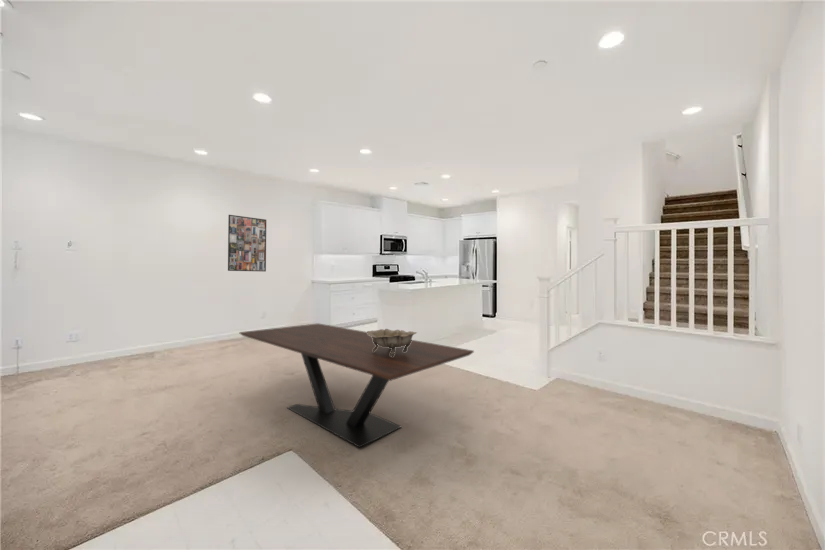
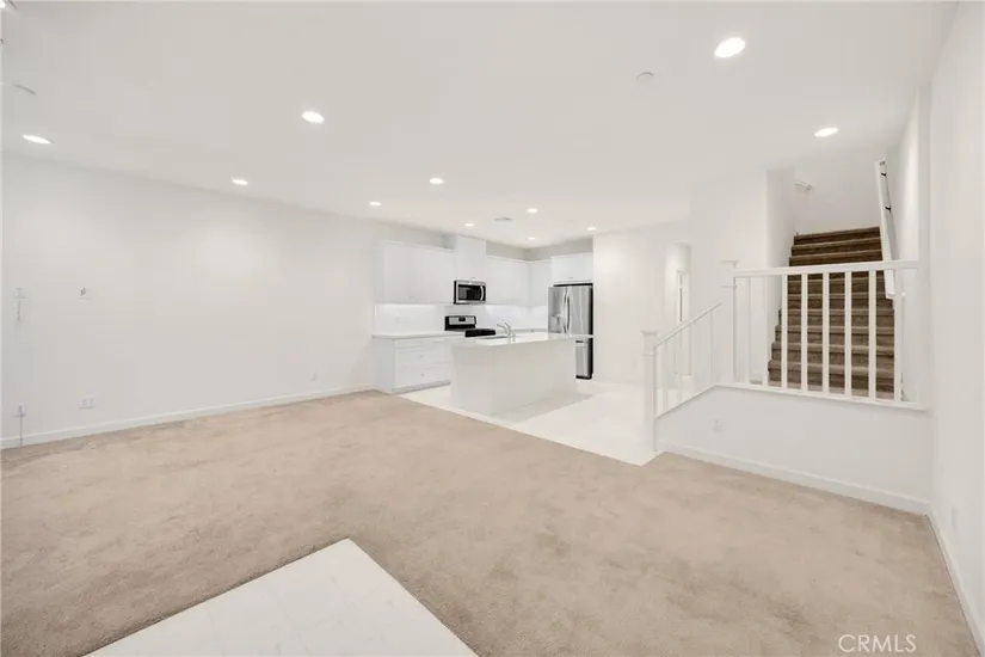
- dining table (344, 366)
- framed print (247, 244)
- decorative bowl (391, 340)
